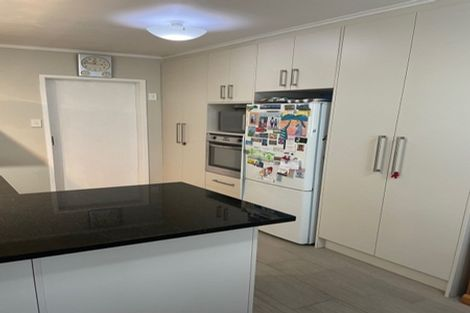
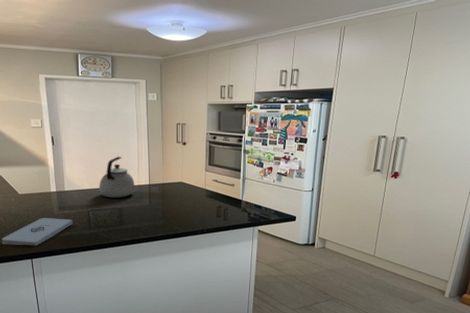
+ kettle (117, 176)
+ notepad (39, 230)
